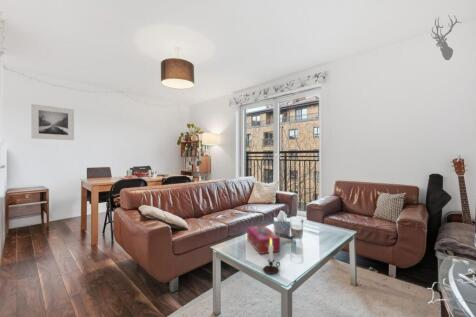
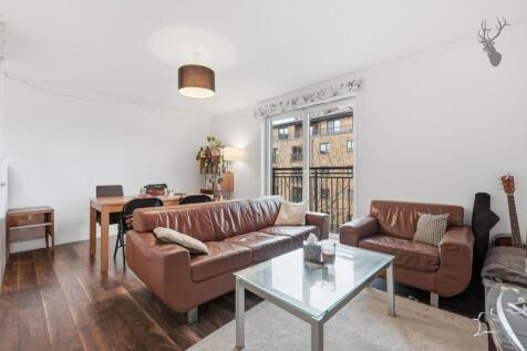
- tissue box (262, 238)
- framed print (53, 123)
- candle (272, 253)
